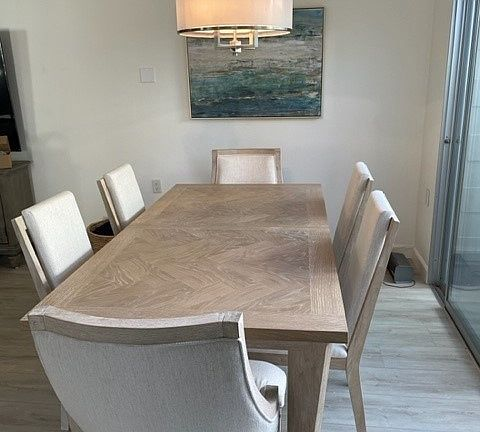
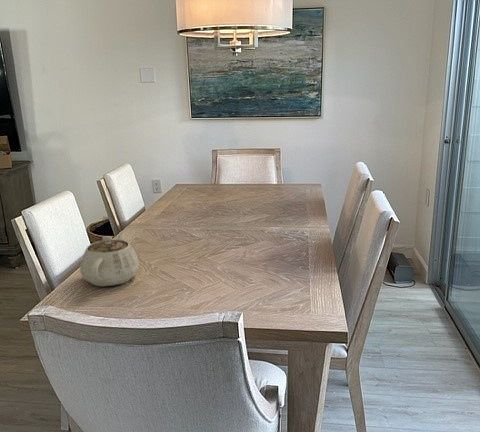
+ teapot (110, 257)
